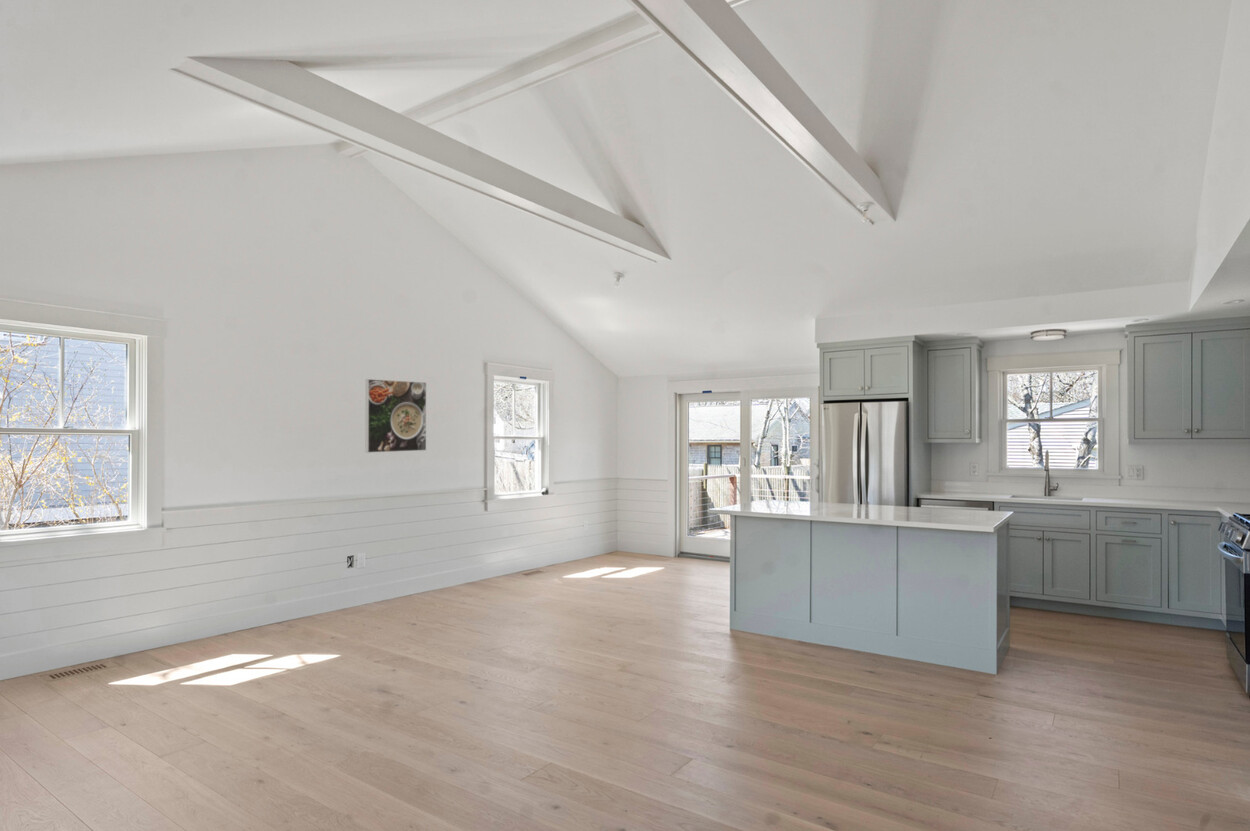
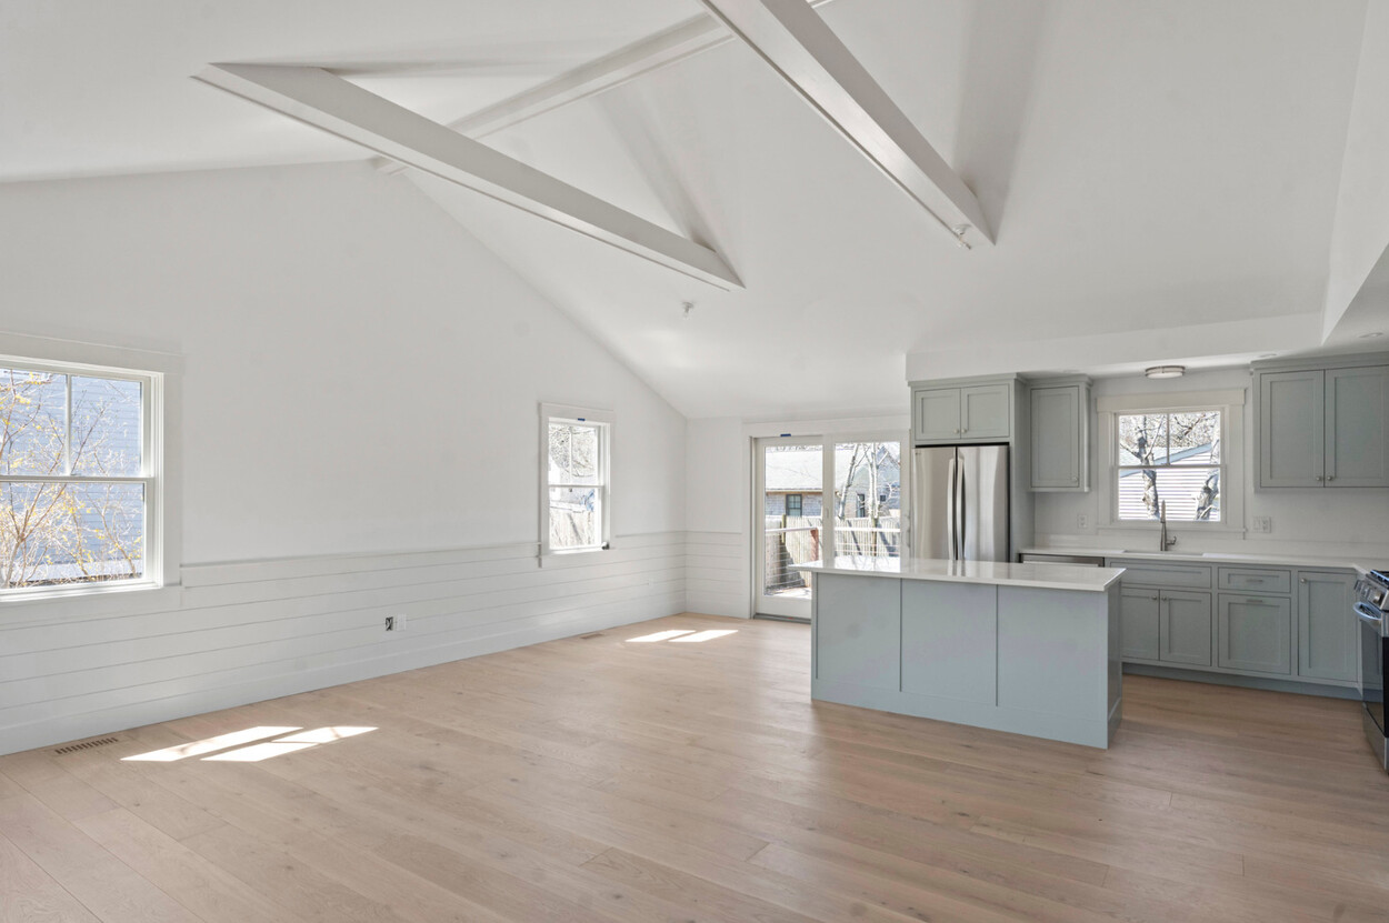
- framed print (397, 416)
